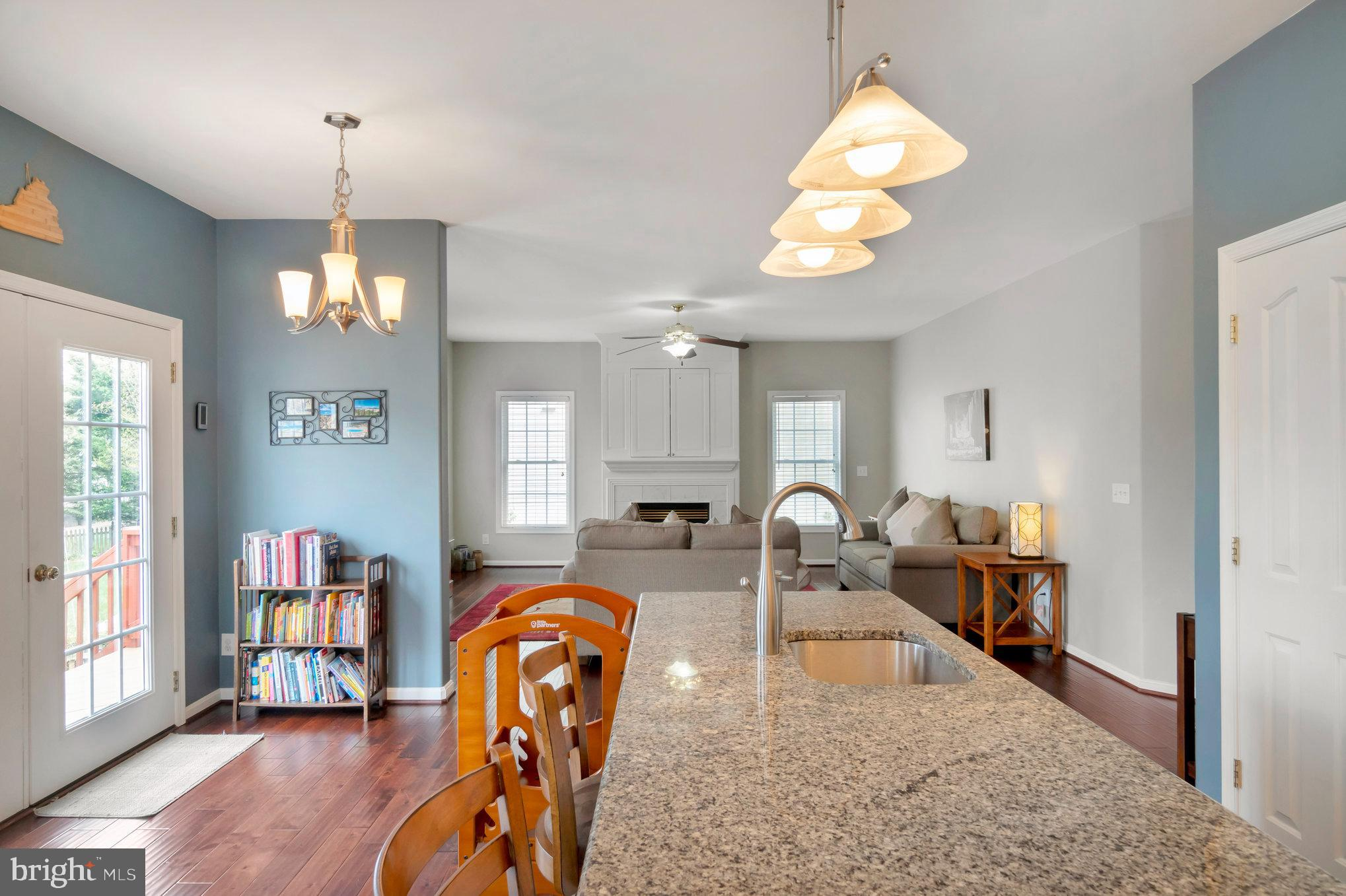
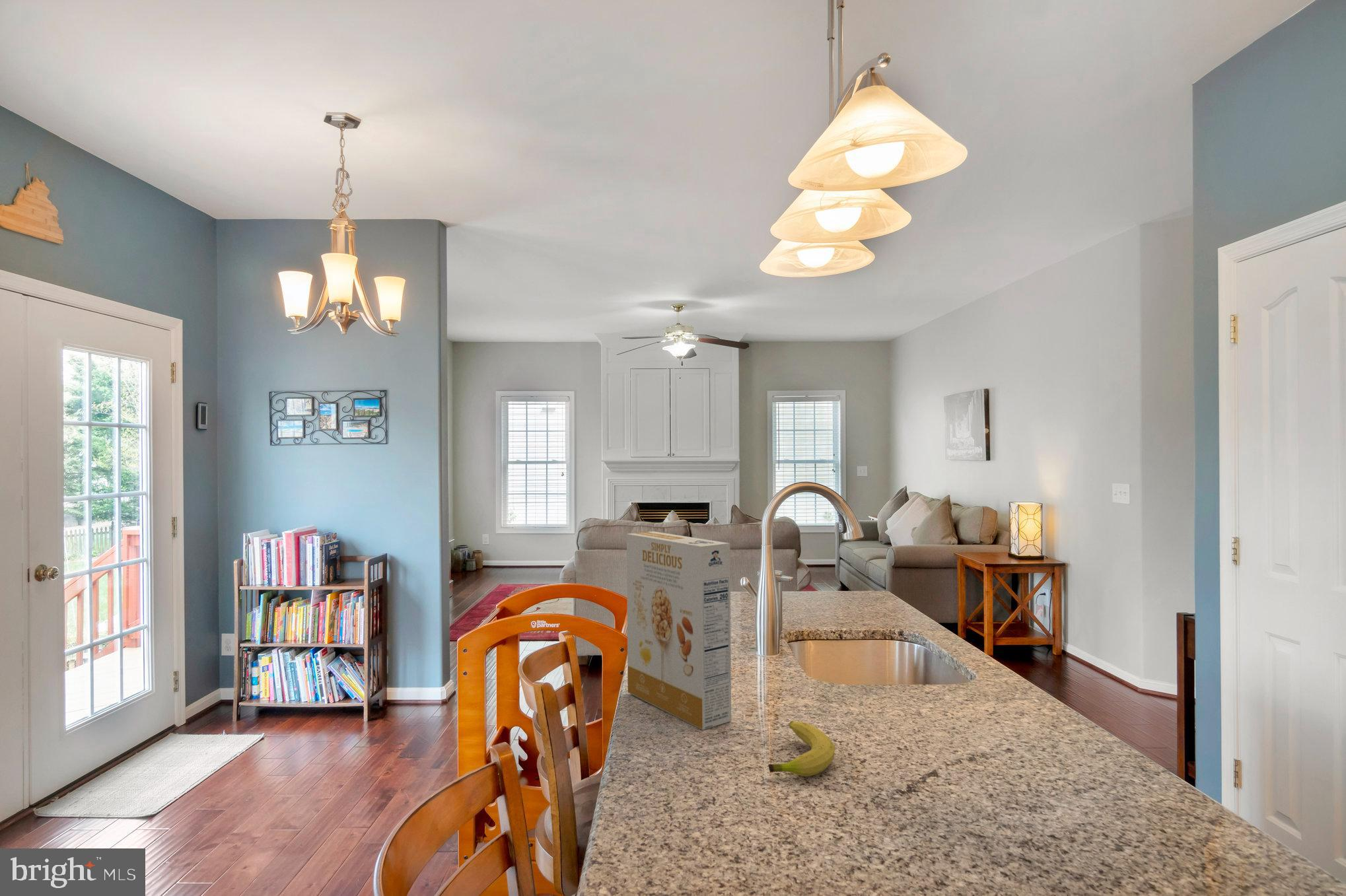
+ cereal box (676, 622)
+ fruit (800, 755)
